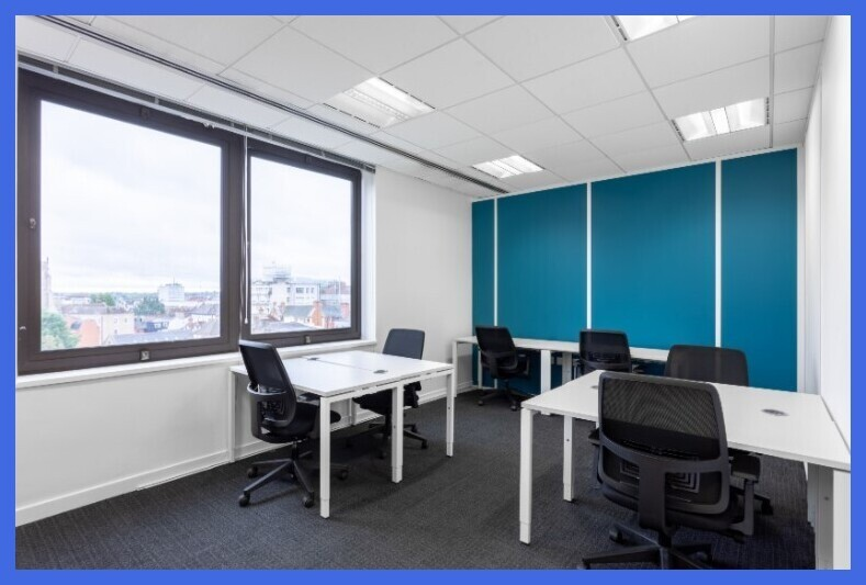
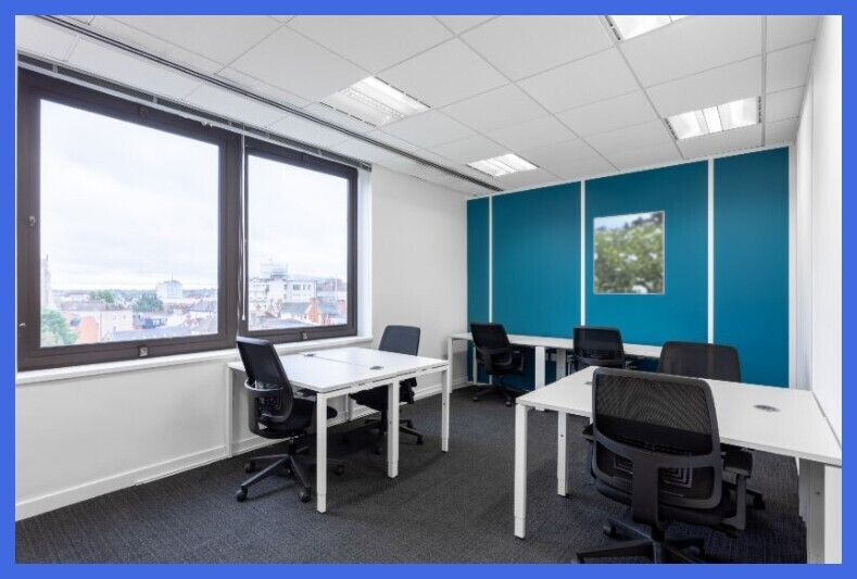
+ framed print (627, 254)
